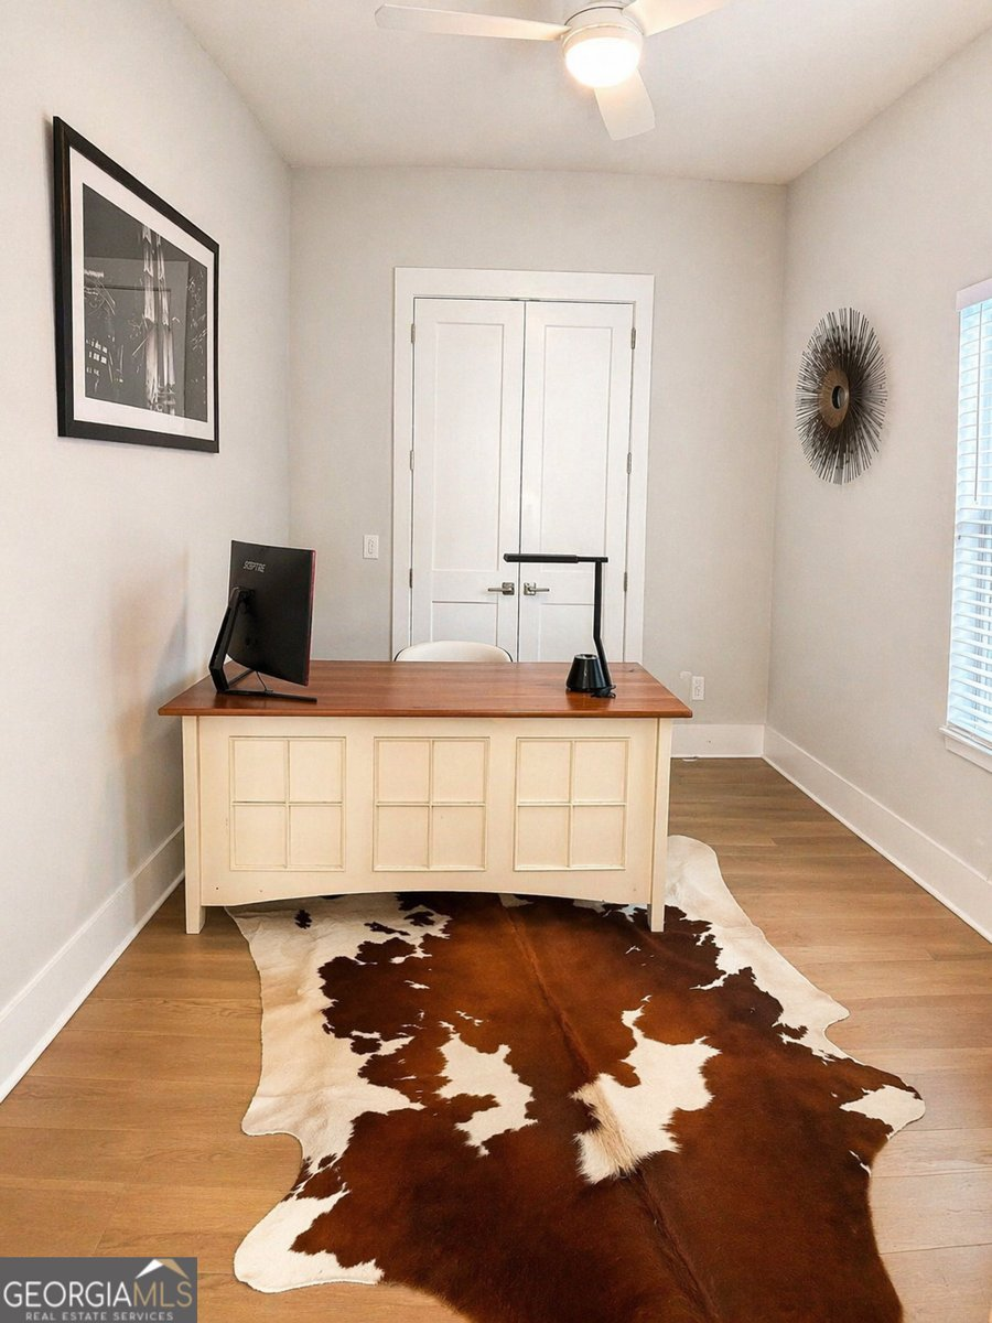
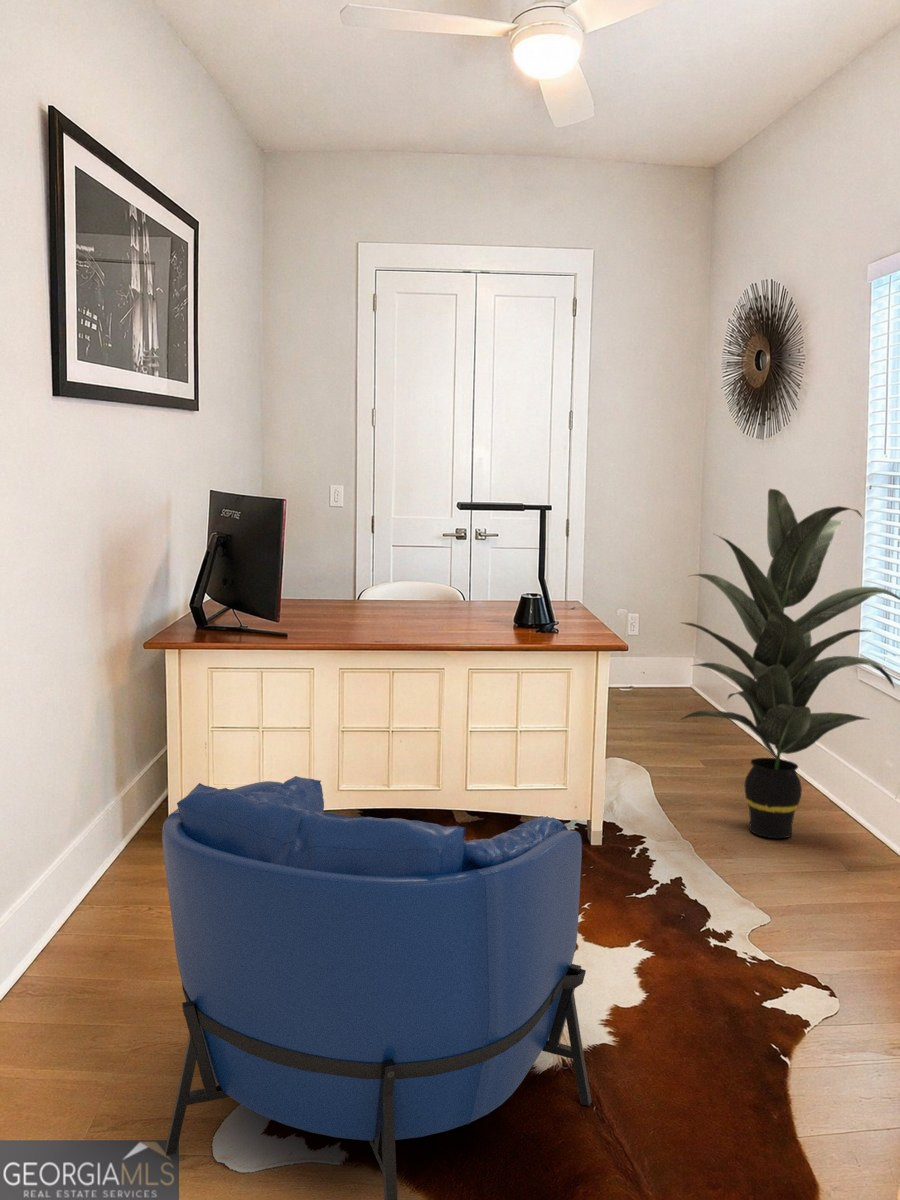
+ indoor plant (783, 660)
+ armchair (360, 942)
